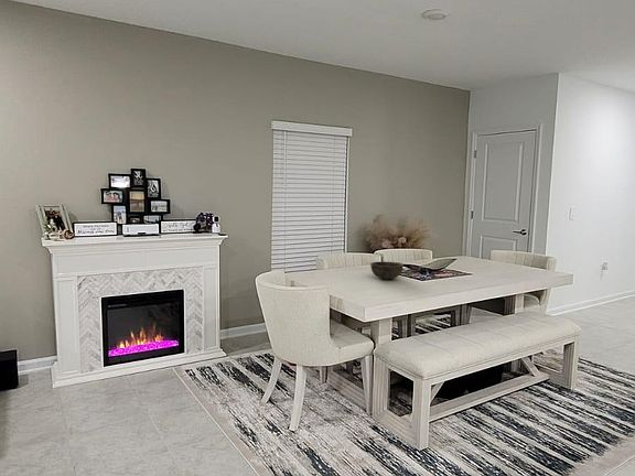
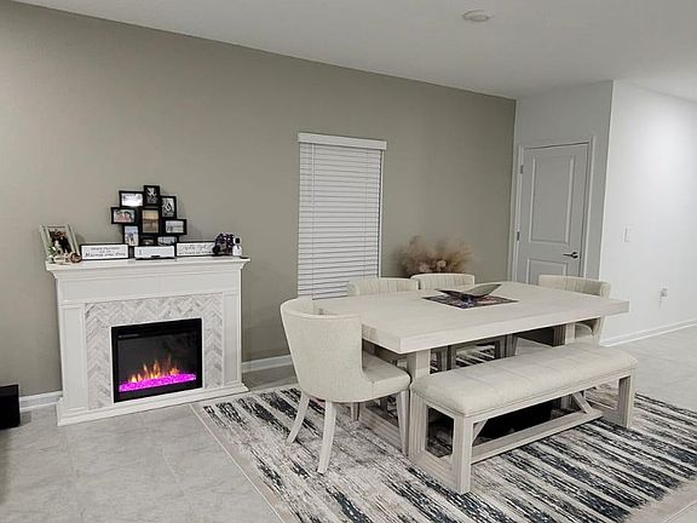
- bowl (386, 271)
